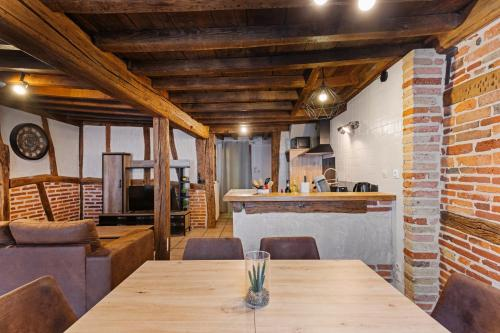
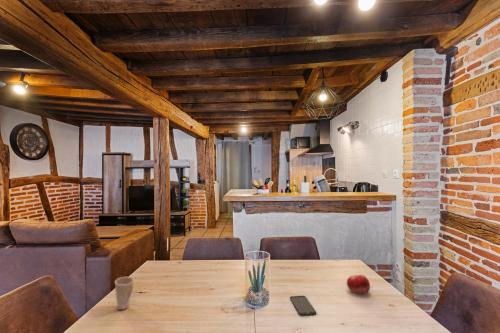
+ cup (124, 293)
+ fruit (358, 283)
+ smartphone (302, 304)
